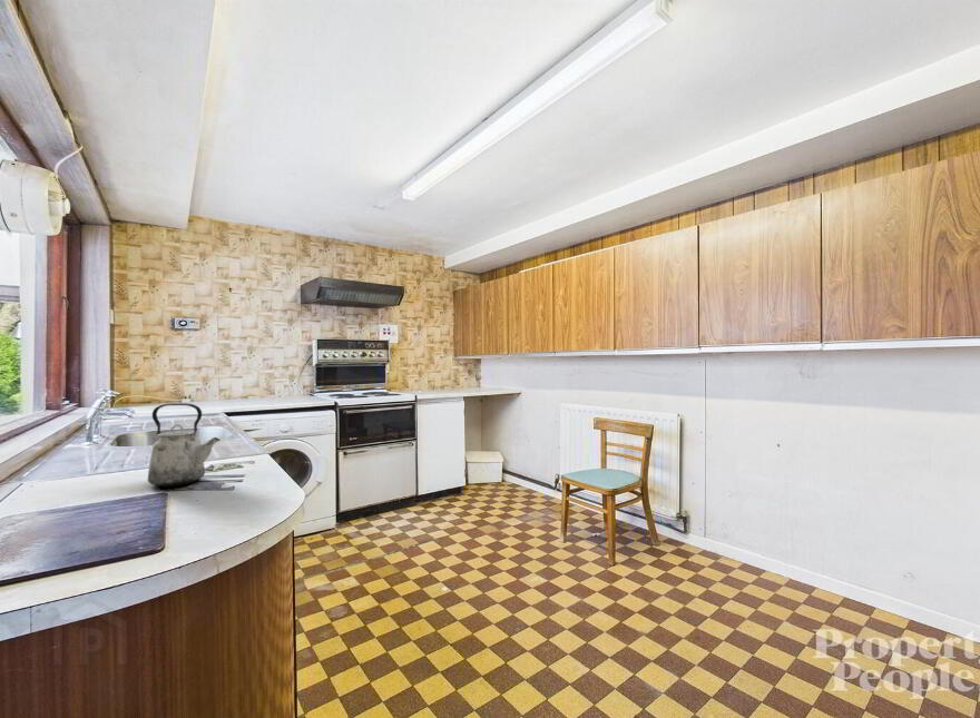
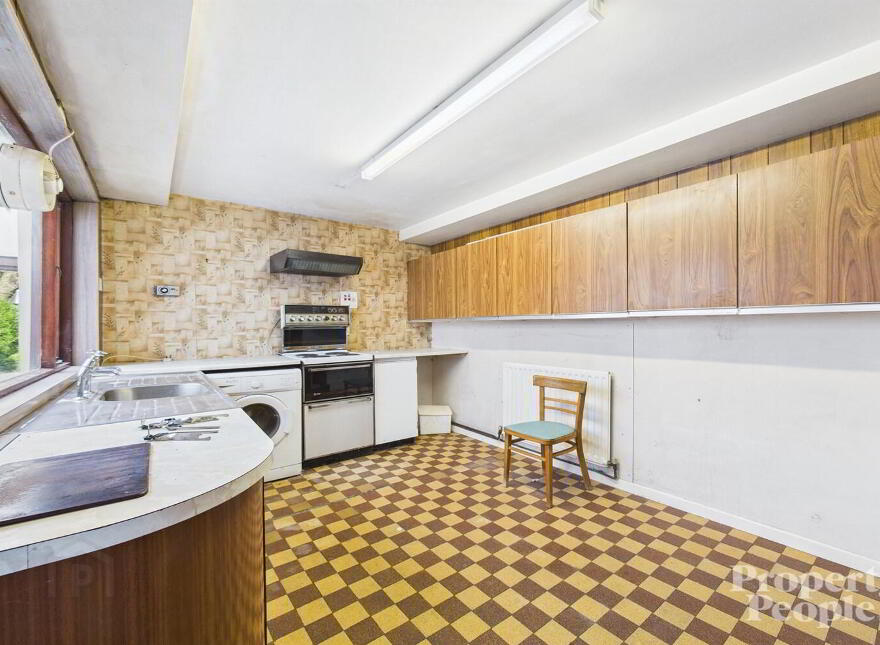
- kettle (186, 442)
